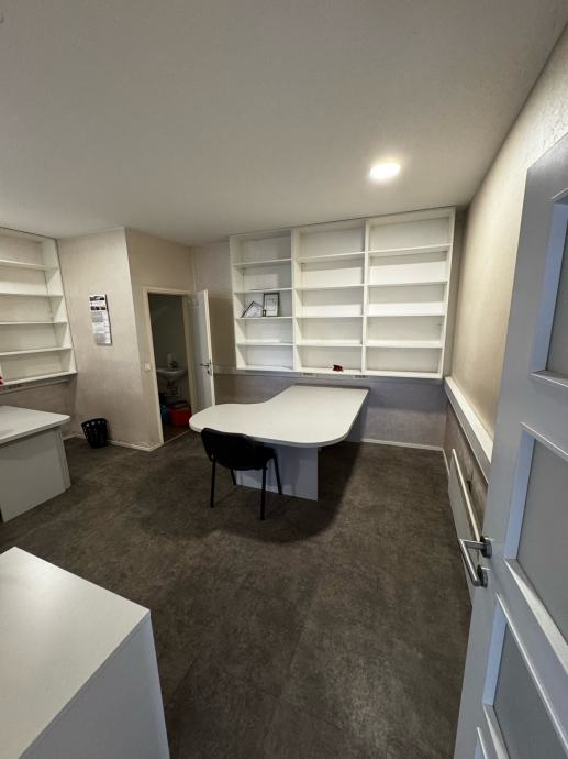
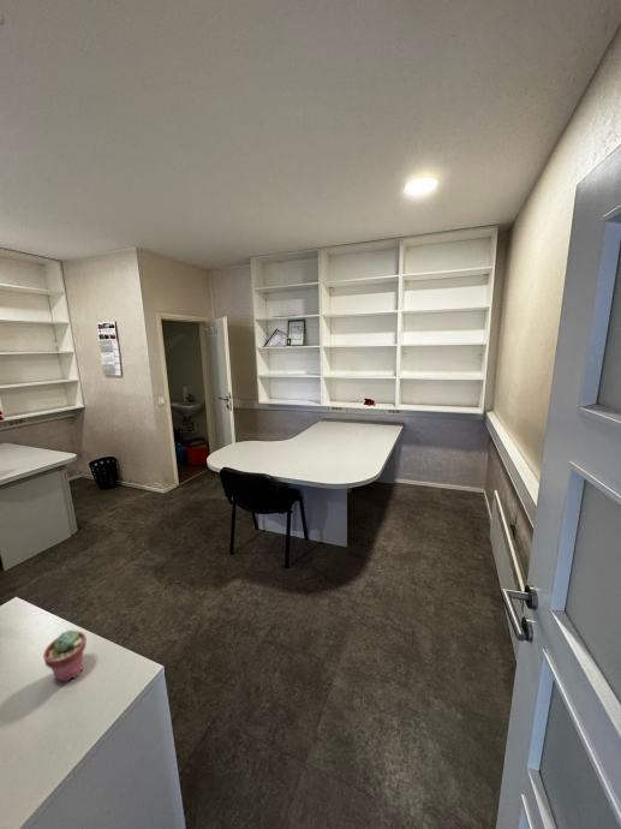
+ potted succulent (66, 652)
